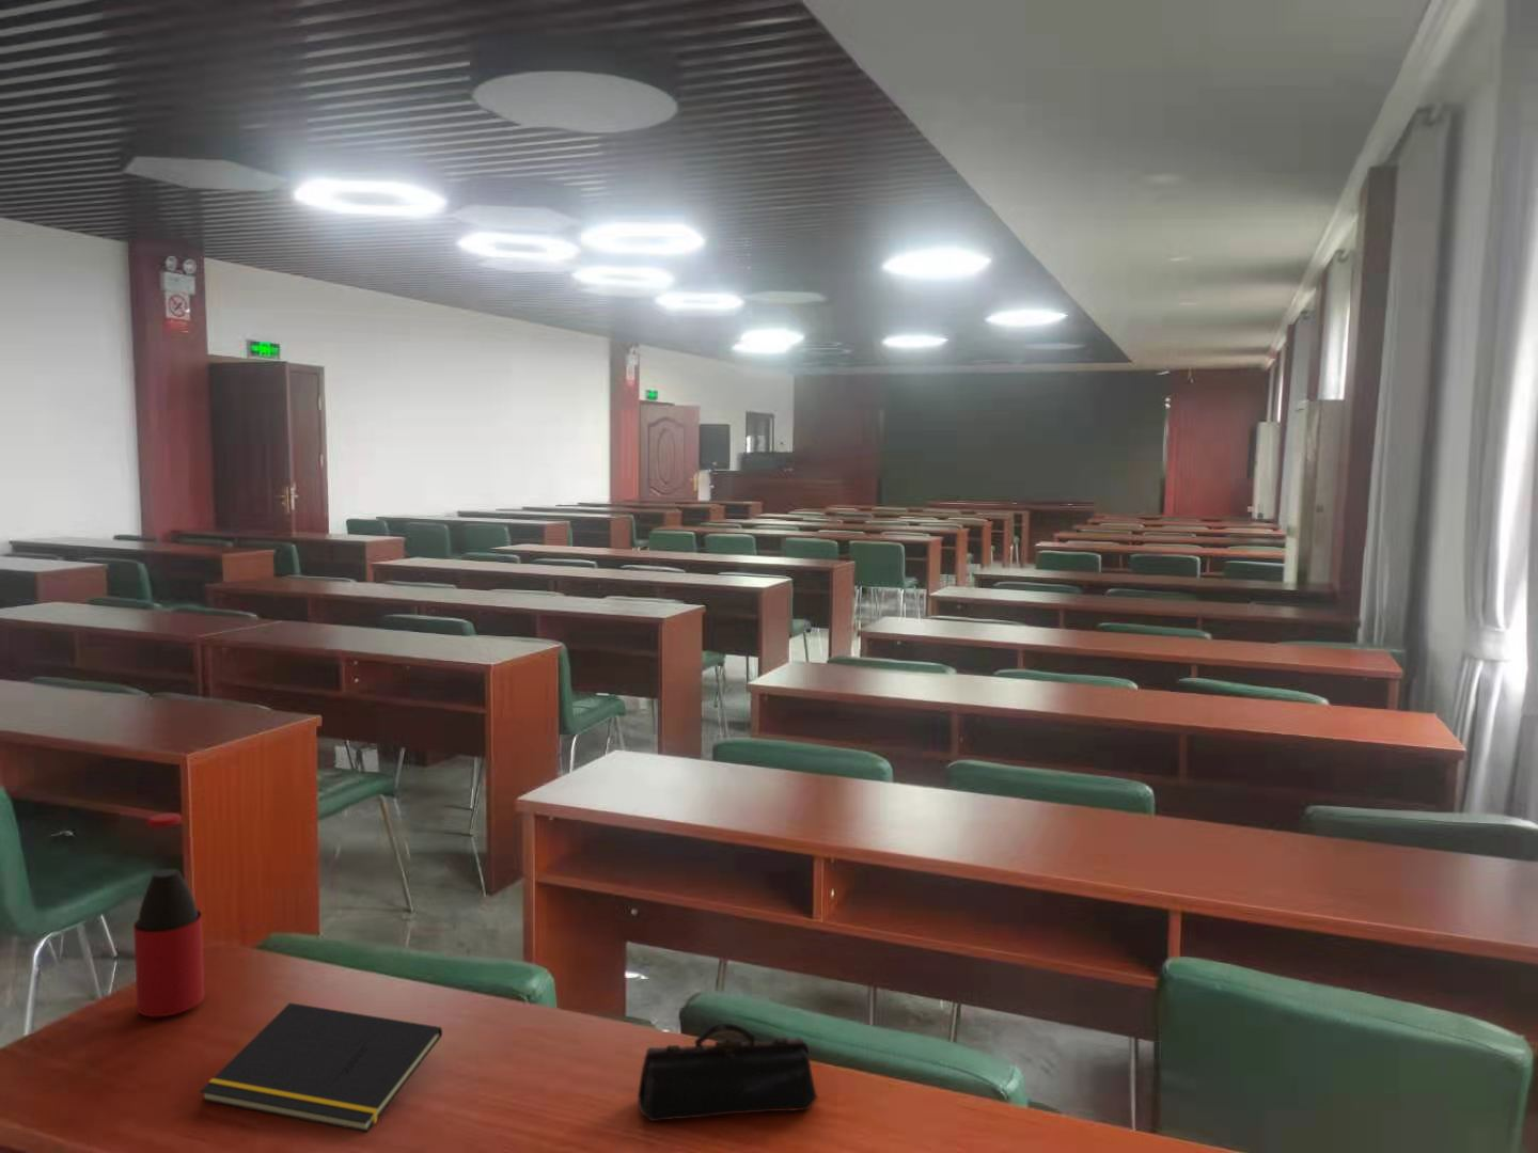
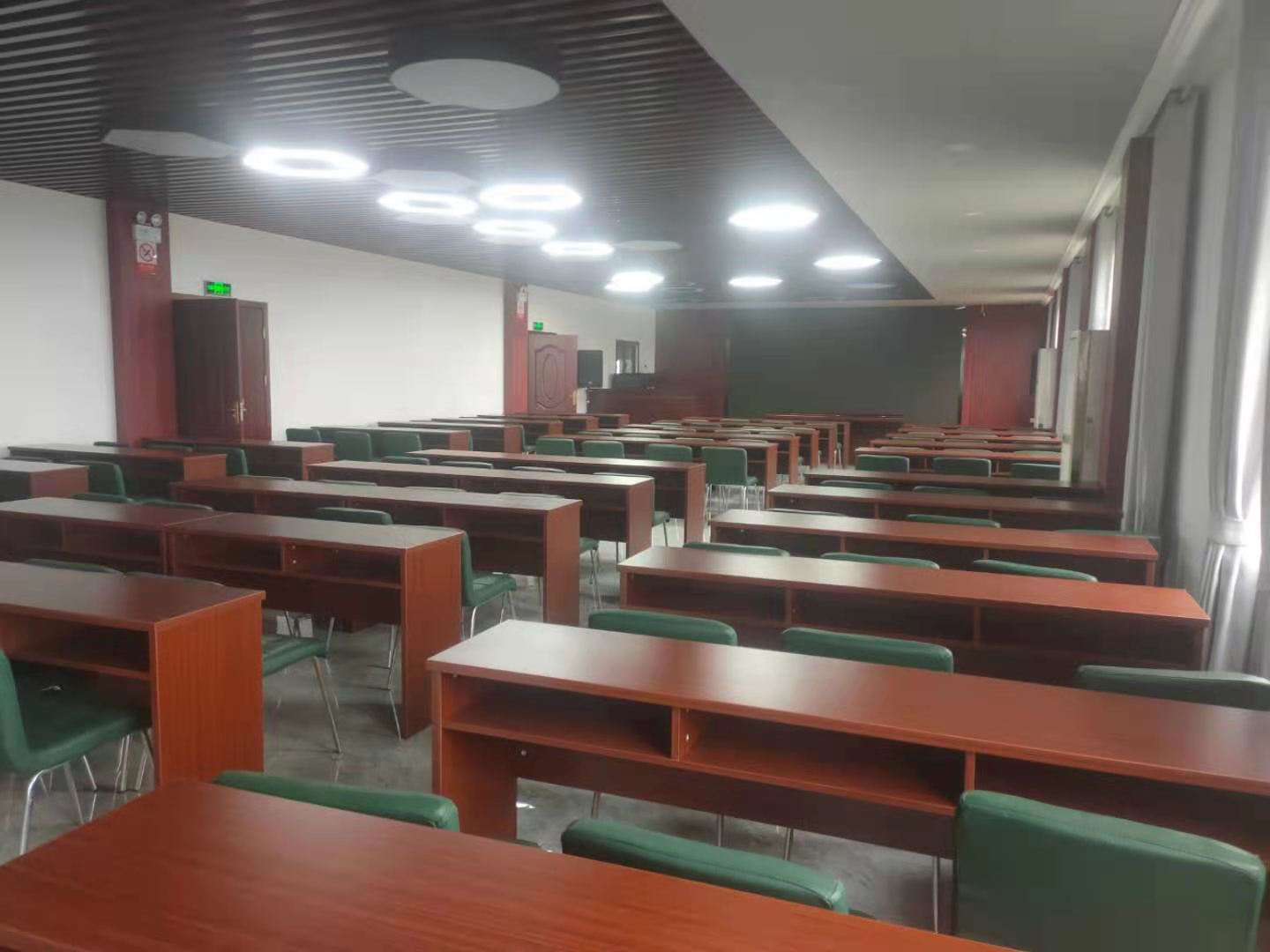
- bottle (167, 912)
- pencil case (728, 1061)
- notepad (326, 1062)
